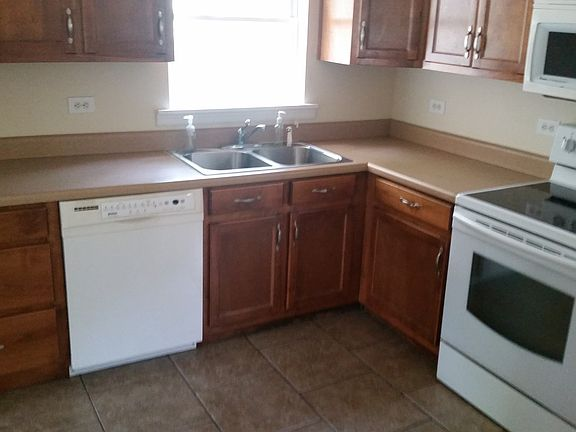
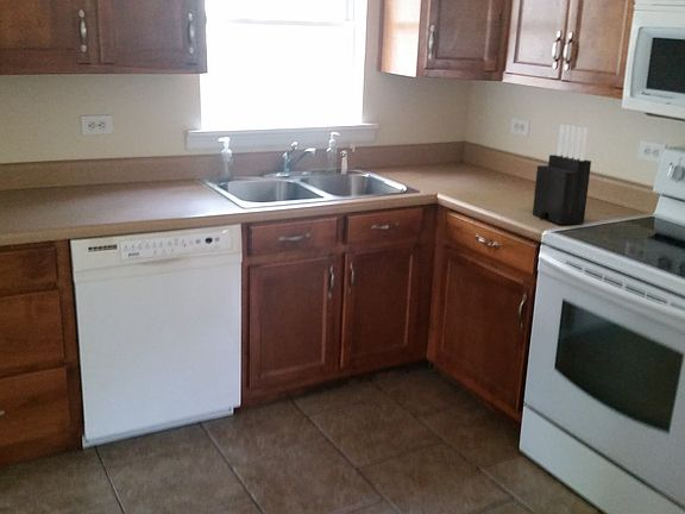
+ knife block (559, 173)
